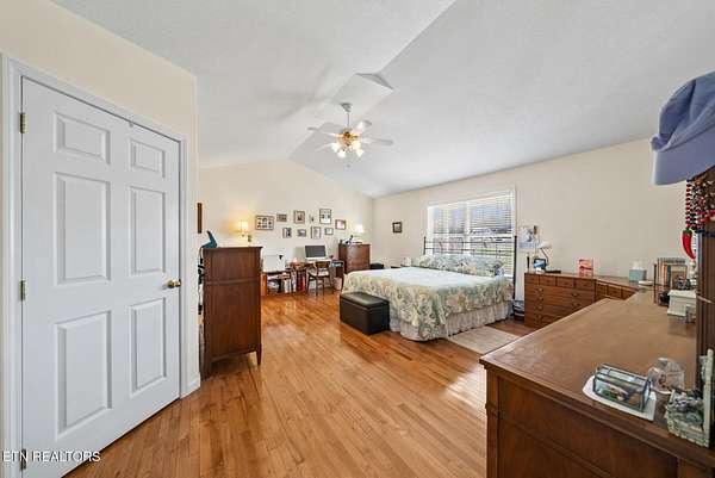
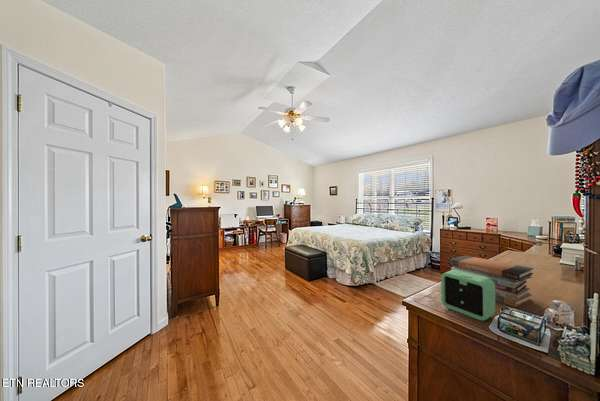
+ alarm clock (466, 293)
+ book stack (487, 277)
